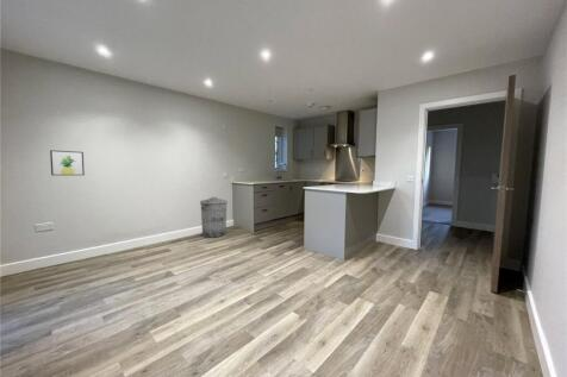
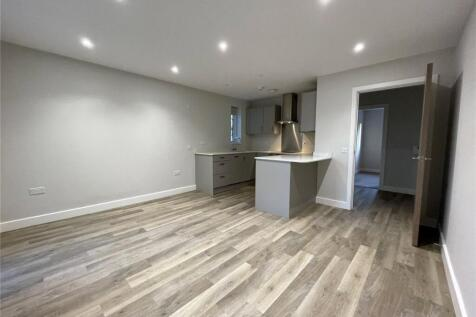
- trash can (213, 215)
- wall art (67, 163)
